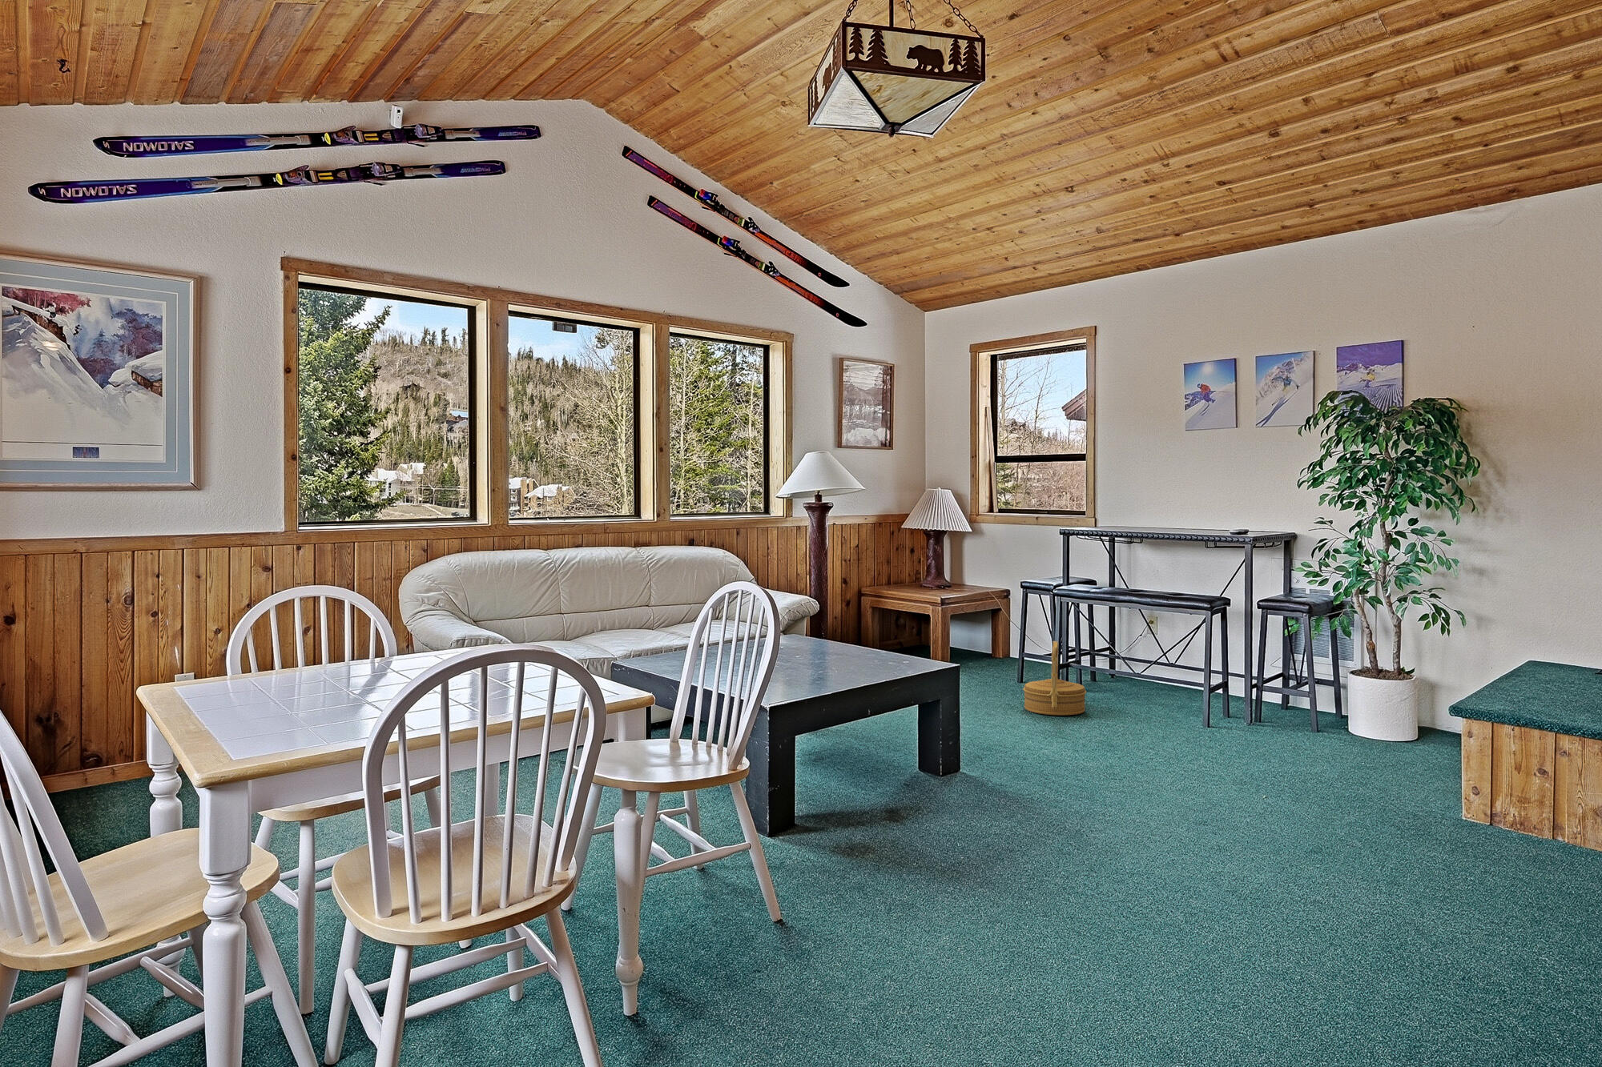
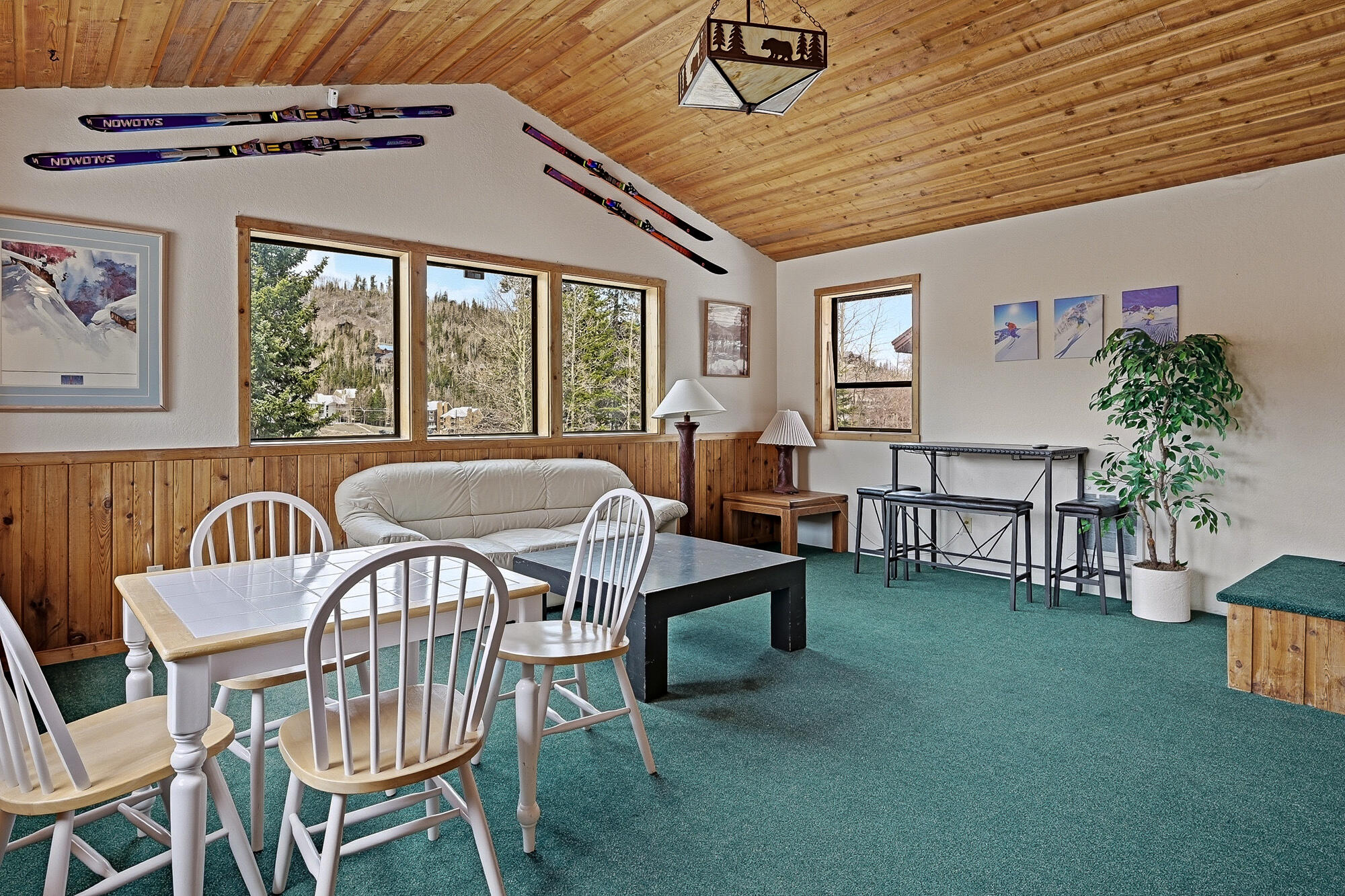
- basket (1054, 676)
